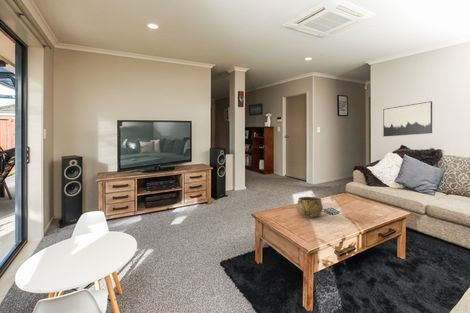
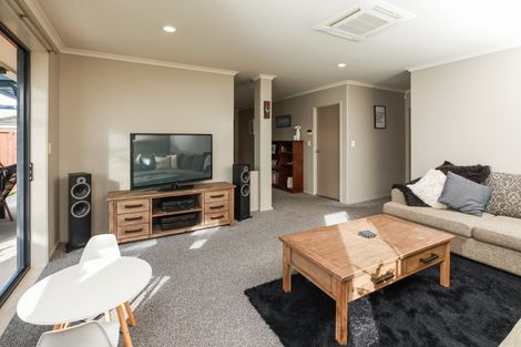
- decorative bowl (309, 207)
- wall art (405, 120)
